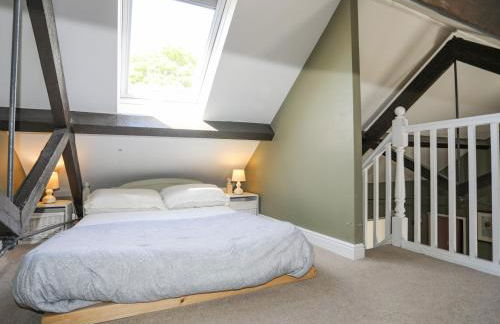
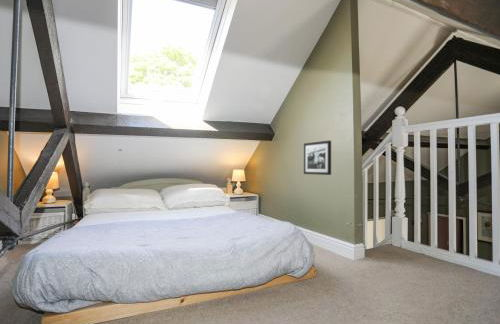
+ picture frame (316, 158)
